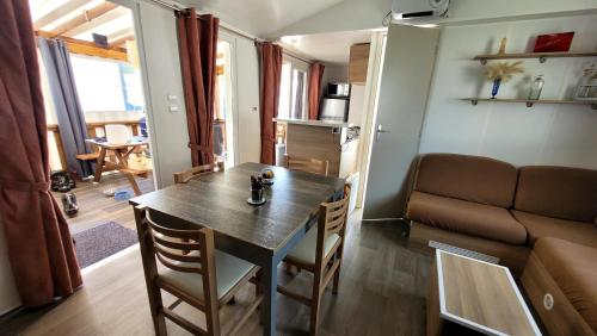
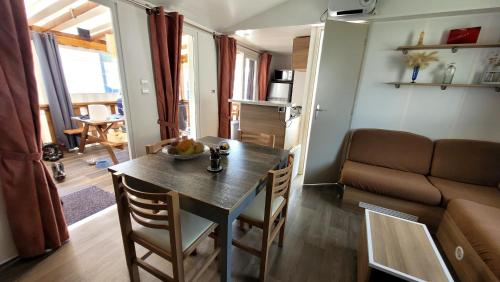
+ fruit bowl (186, 146)
